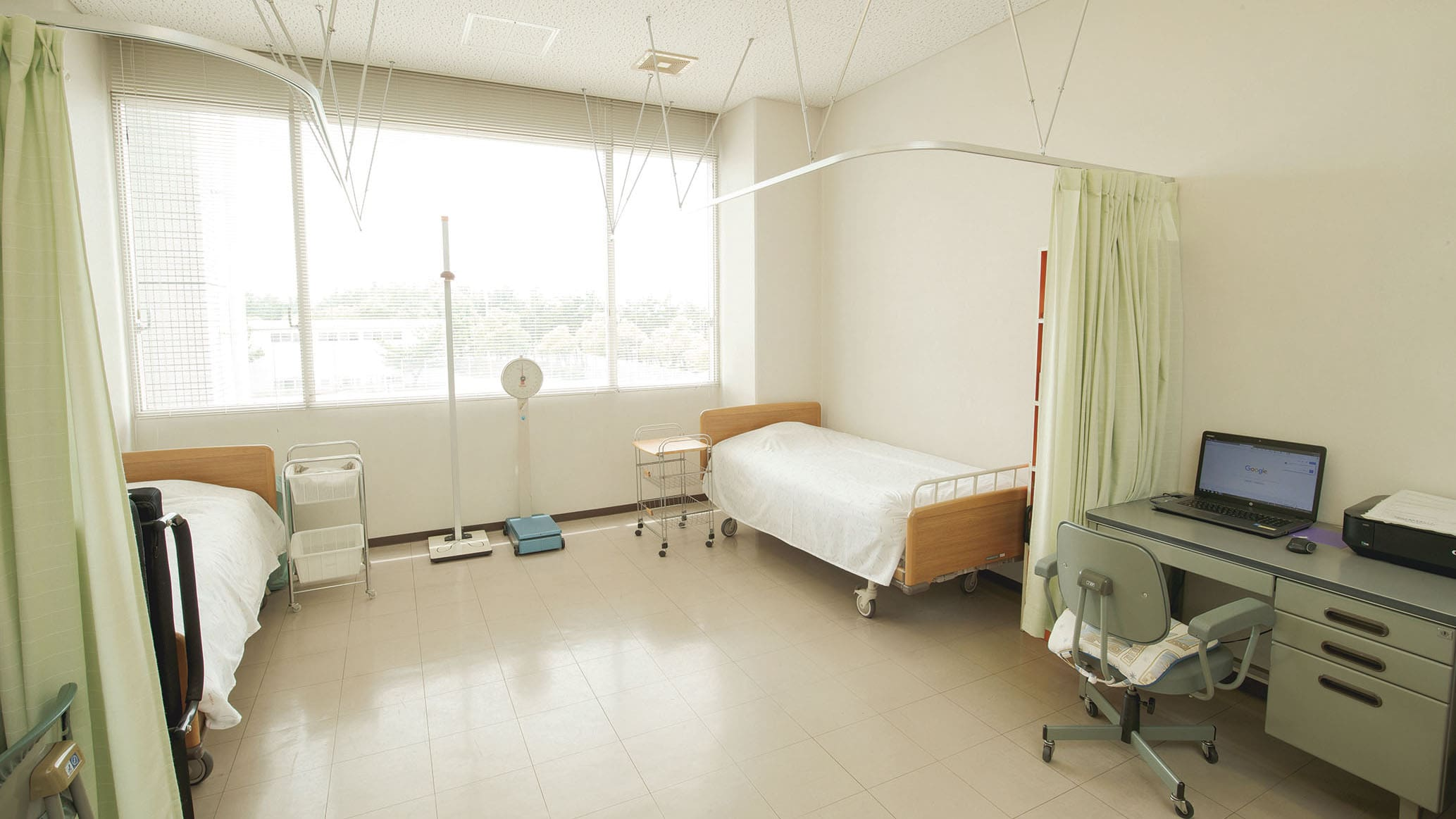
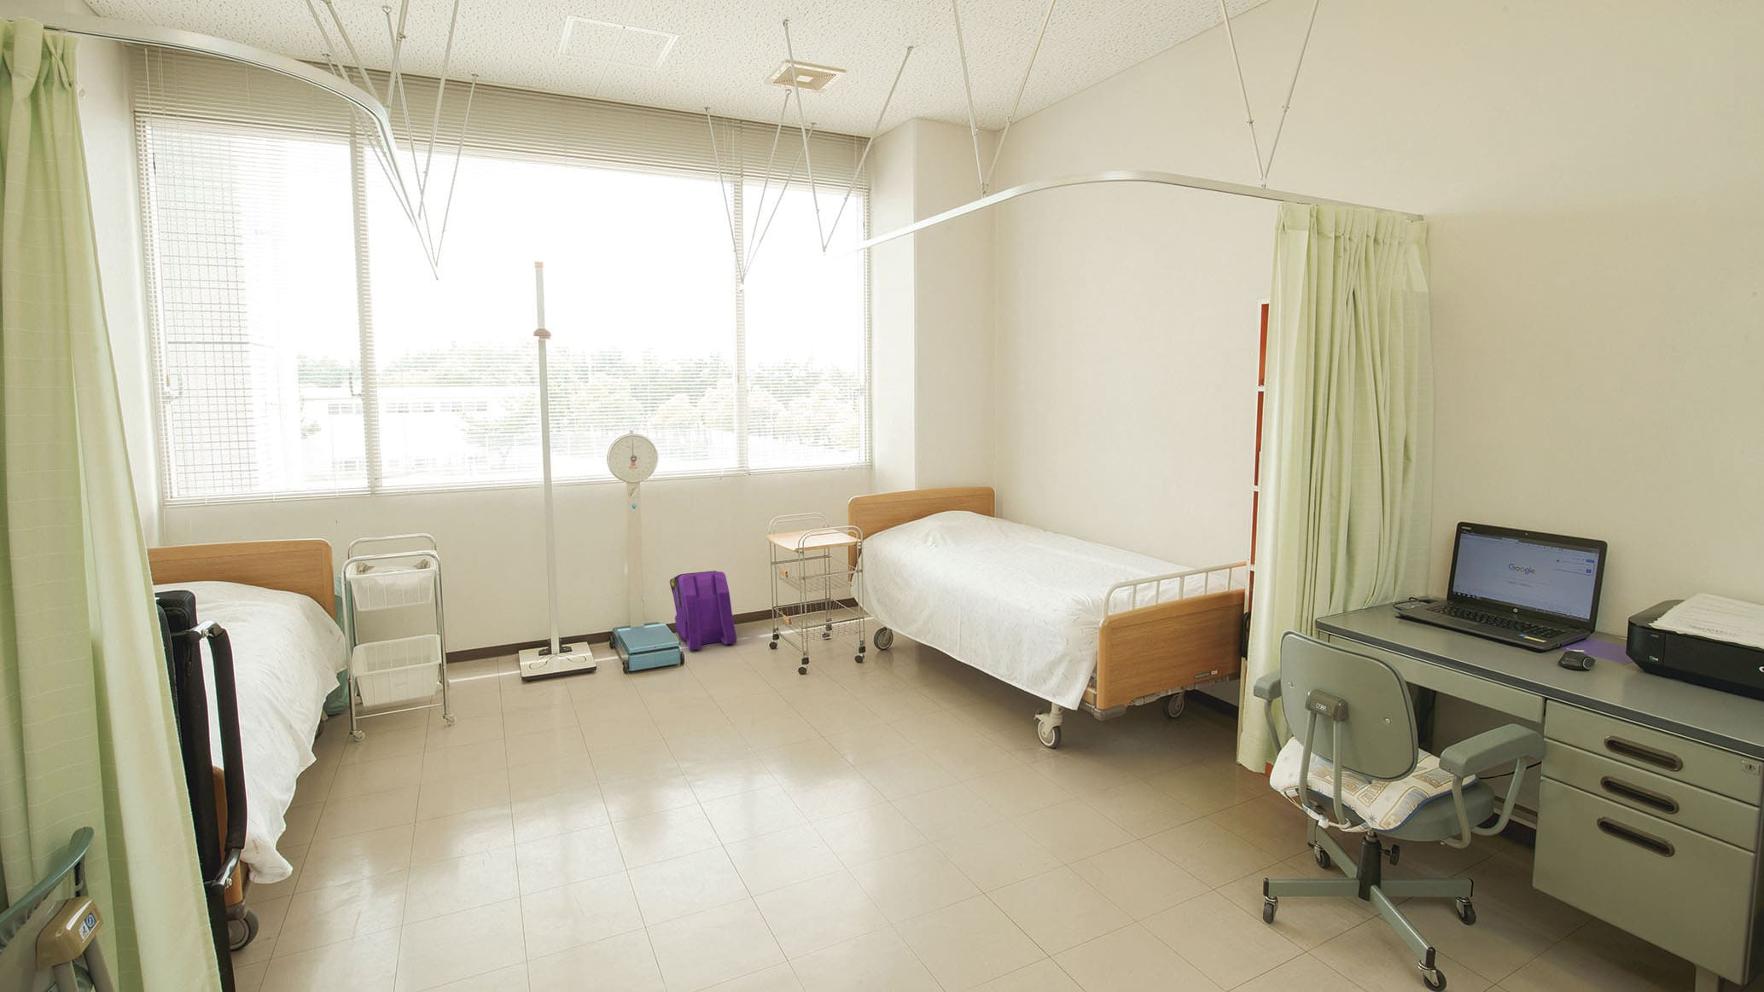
+ backpack (703, 606)
